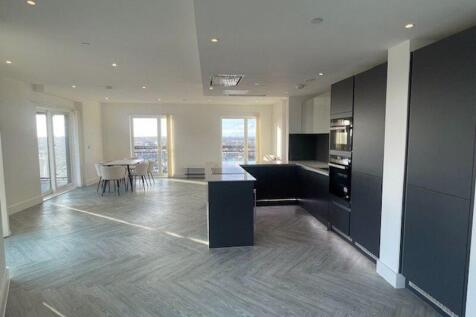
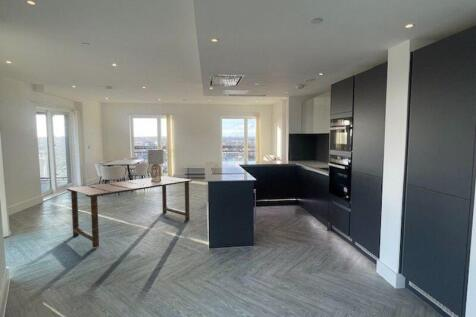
+ dining table (133, 190)
+ lamp (156, 165)
